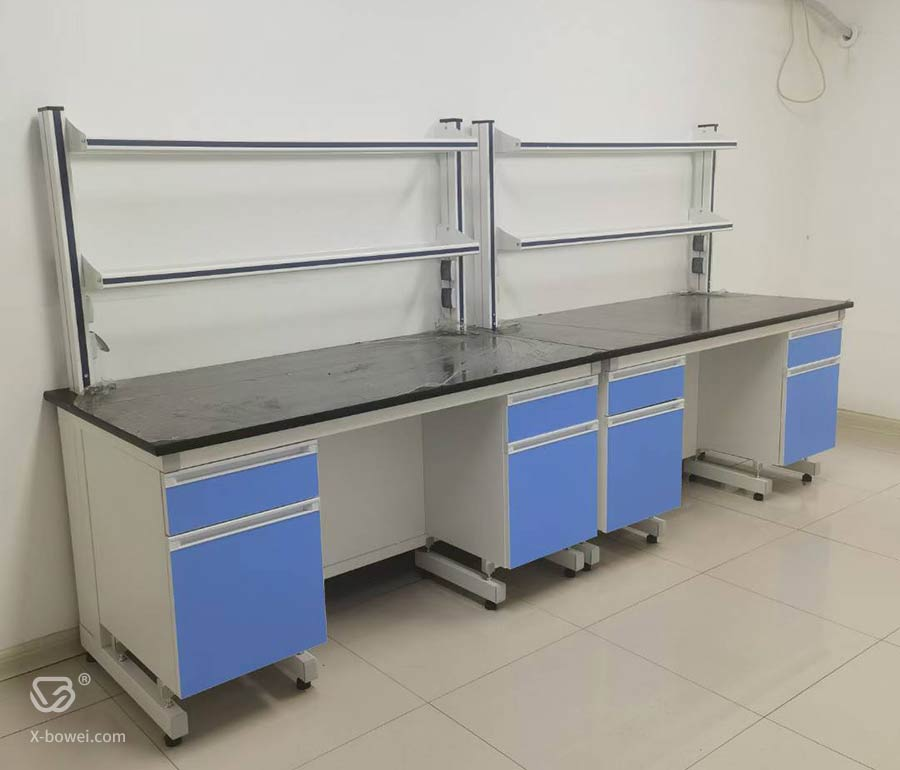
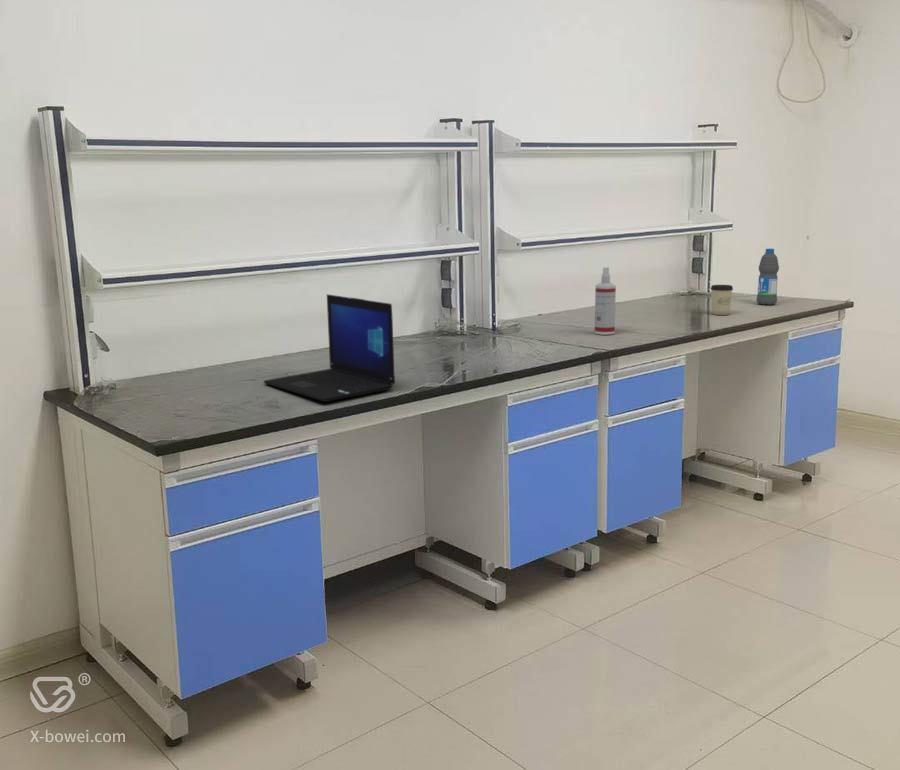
+ spray bottle (605, 300)
+ laptop (329, 345)
+ water bottle (768, 276)
+ cup (721, 299)
